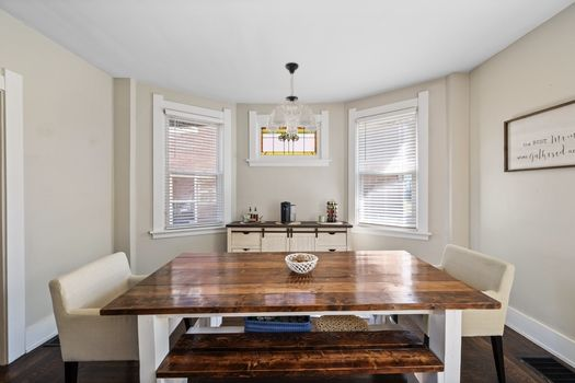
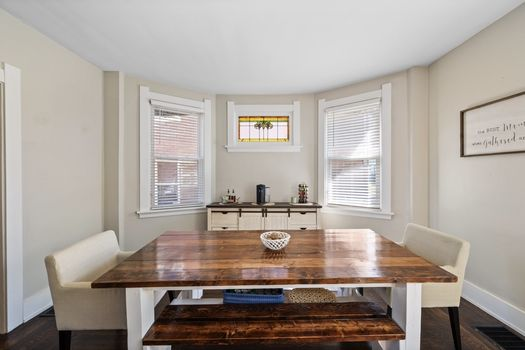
- chandelier (291, 101)
